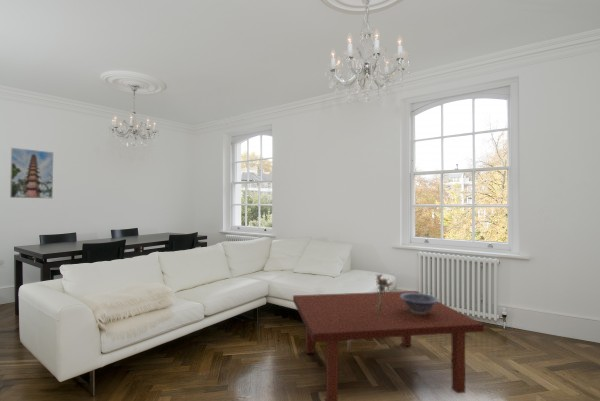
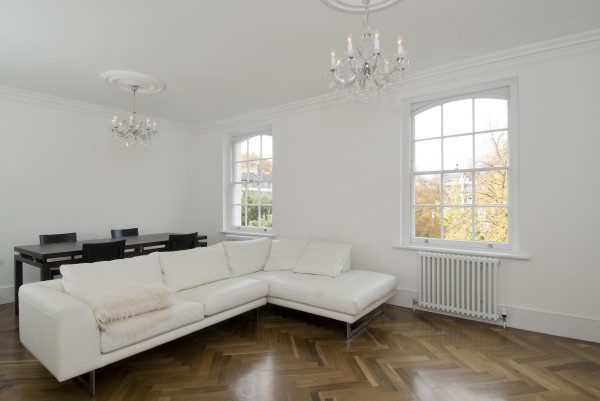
- bouquet (383, 293)
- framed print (32, 174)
- decorative bowl (418, 304)
- coffee table (375, 337)
